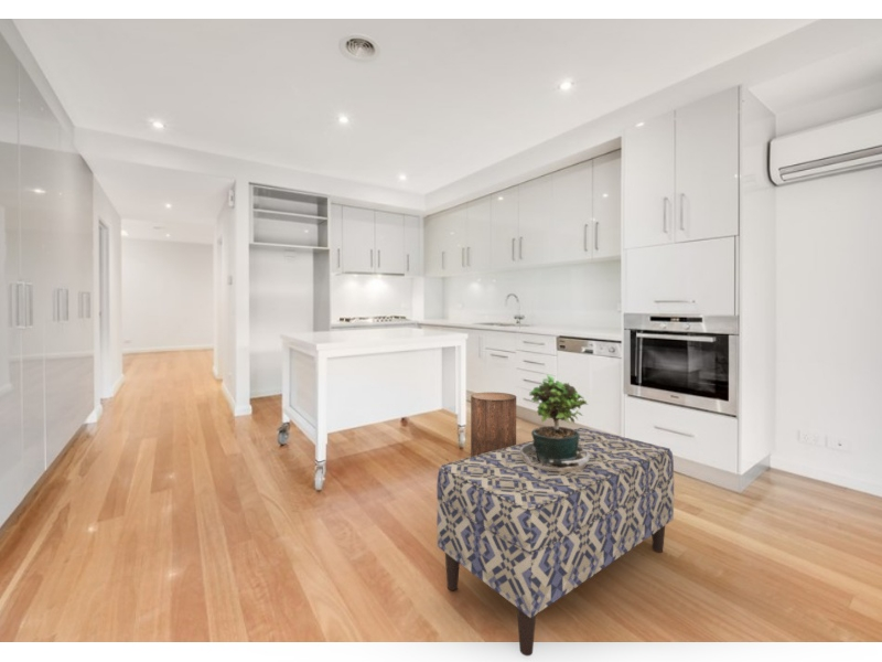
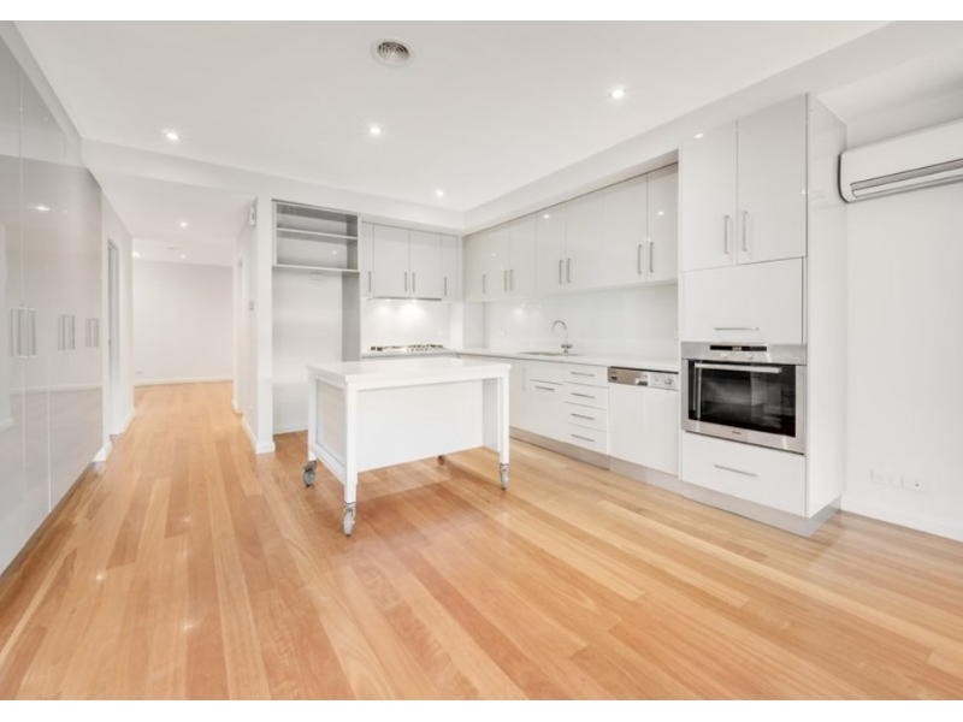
- bench (562, 512)
- stool (493, 426)
- potted plant (560, 417)
